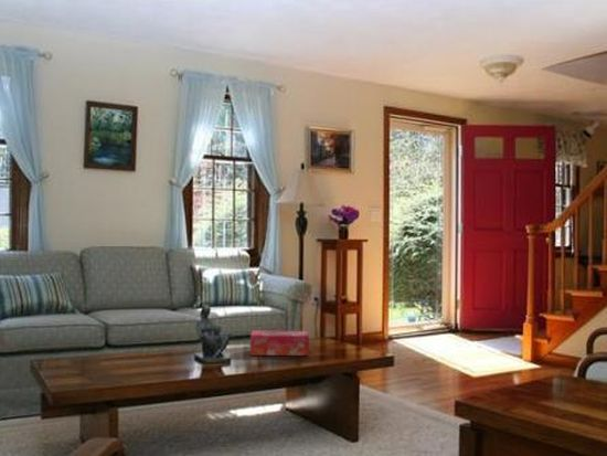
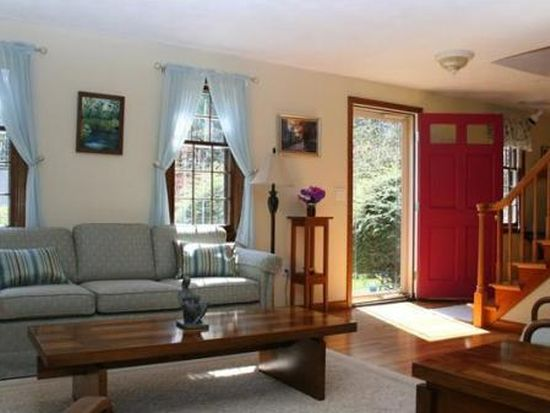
- tissue box (279, 342)
